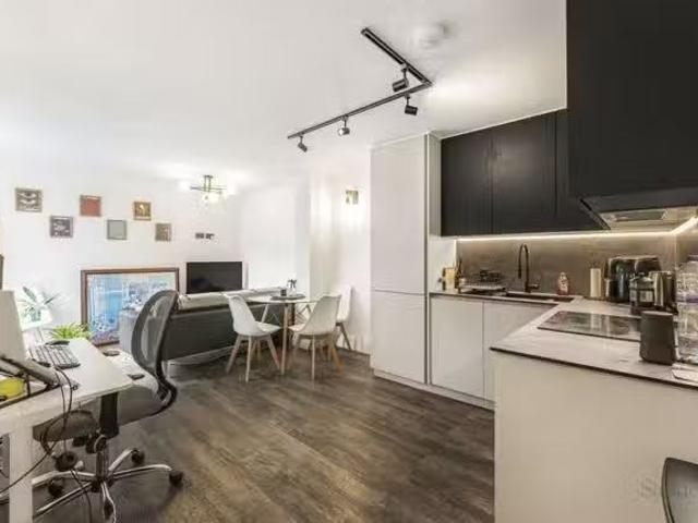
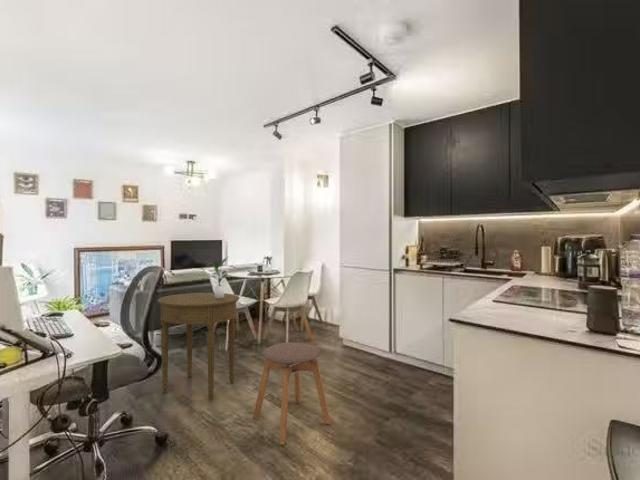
+ potted plant (218, 276)
+ stool (288, 384)
+ side table (191, 342)
